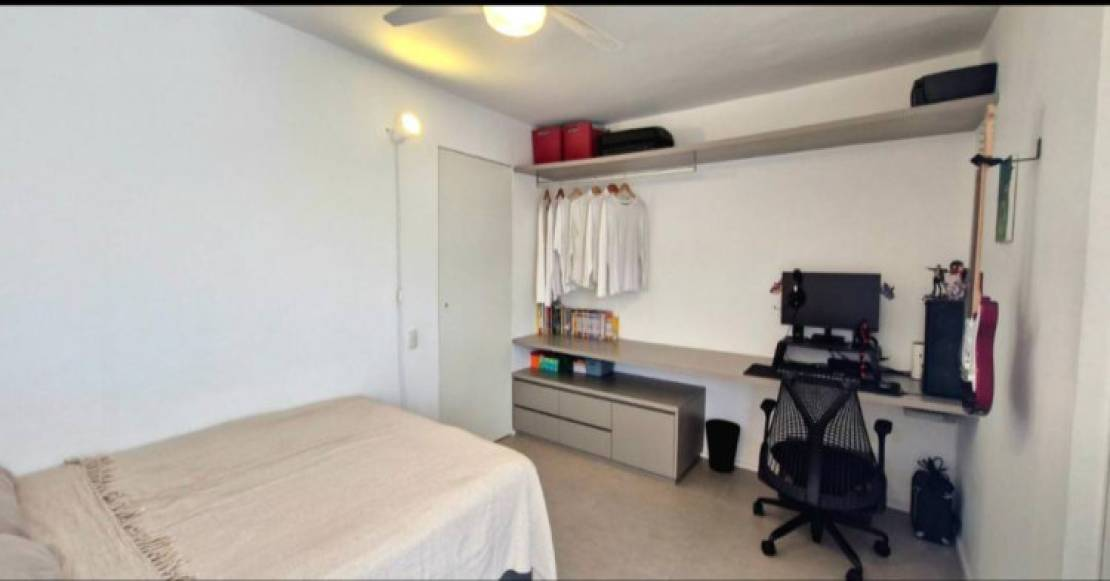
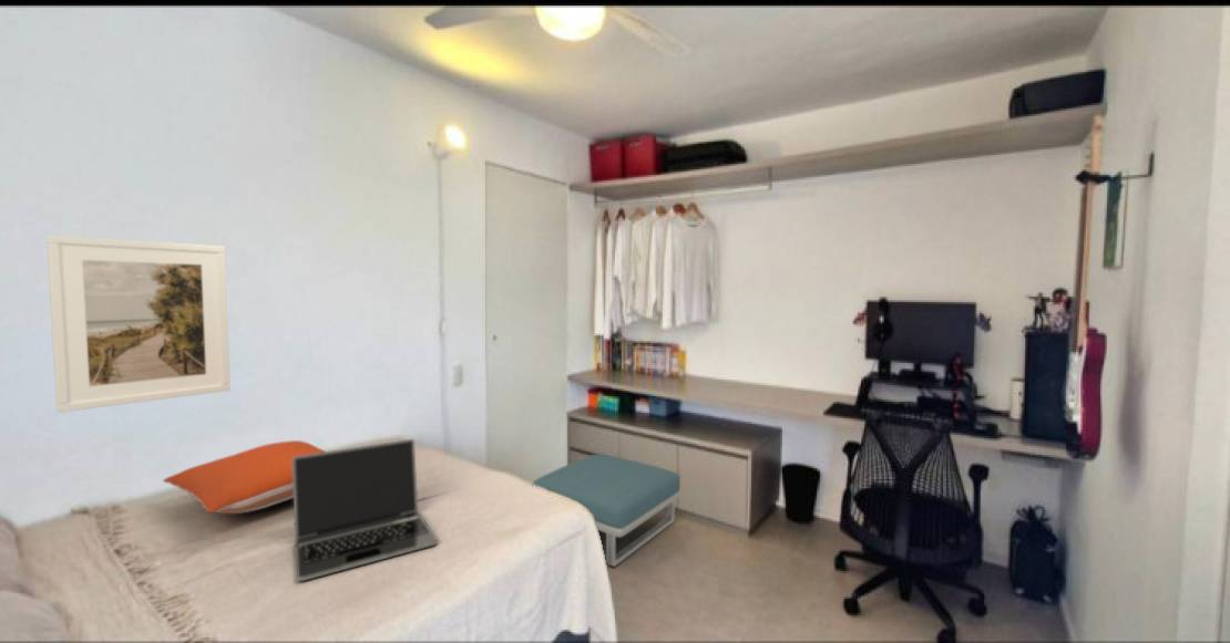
+ footstool (607, 499)
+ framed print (148, 321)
+ laptop (363, 500)
+ pillow (262, 475)
